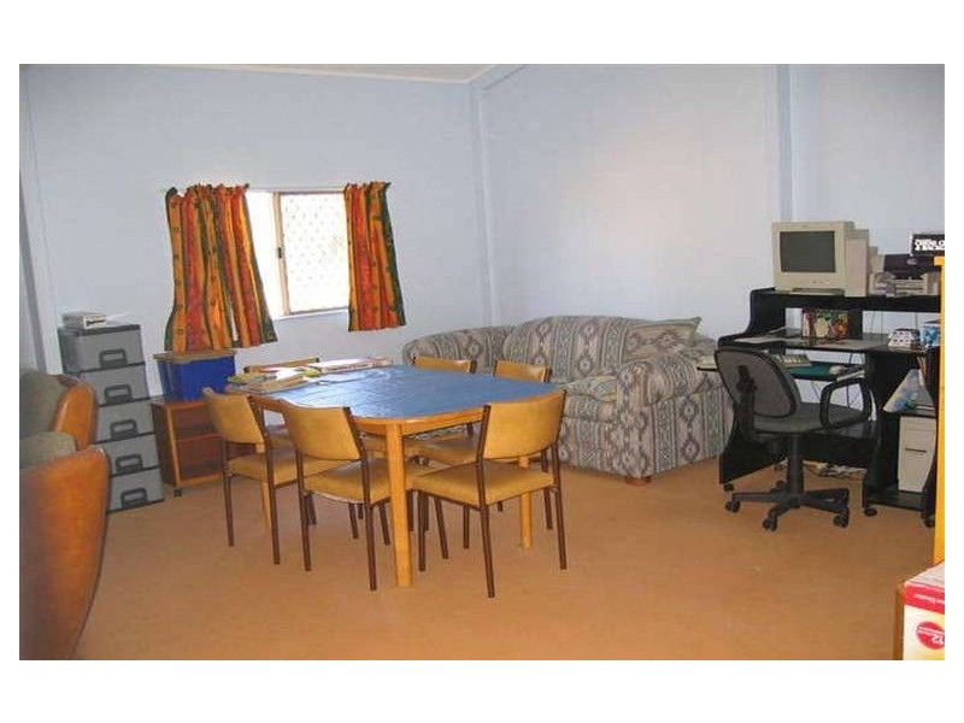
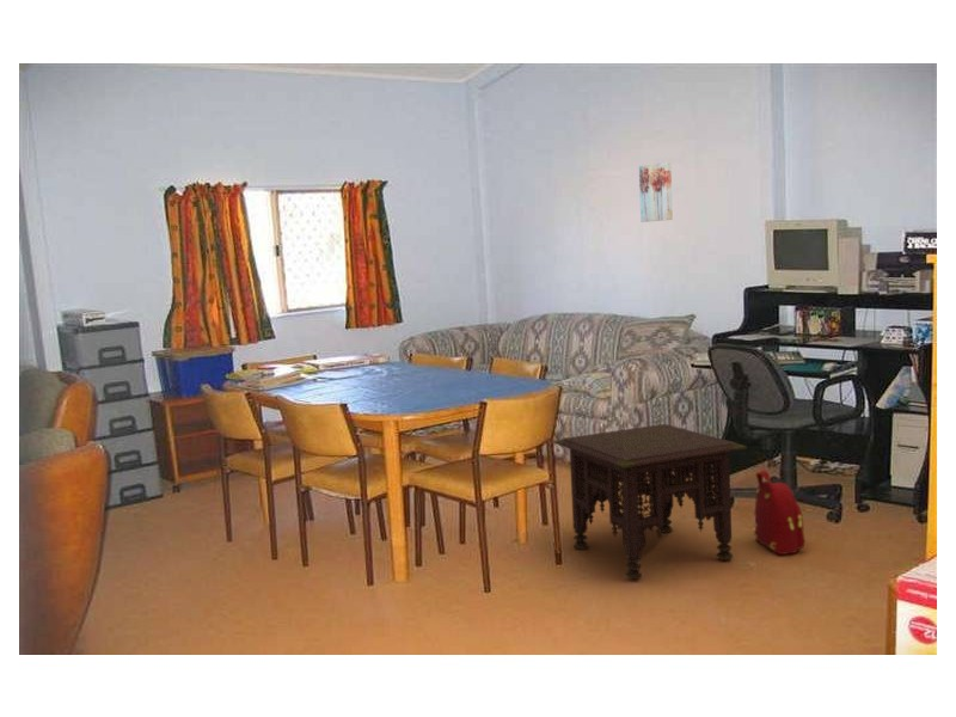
+ side table (649, 497)
+ backpack (777, 508)
+ wall art (655, 192)
